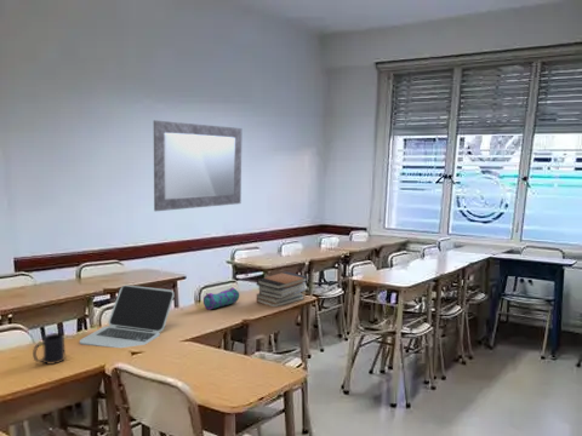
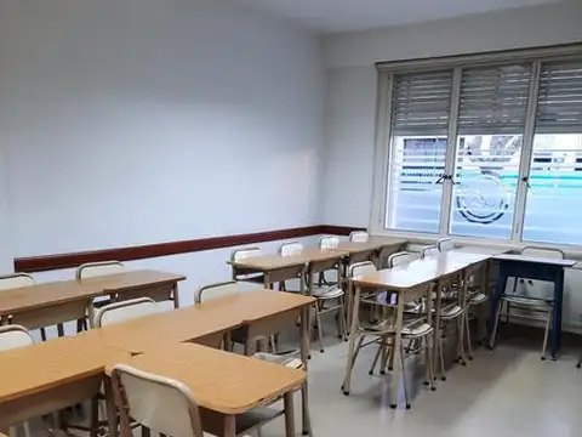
- laptop (129, 315)
- mirror (201, 166)
- book stack (281, 288)
- mug (48, 350)
- pencil case (221, 297)
